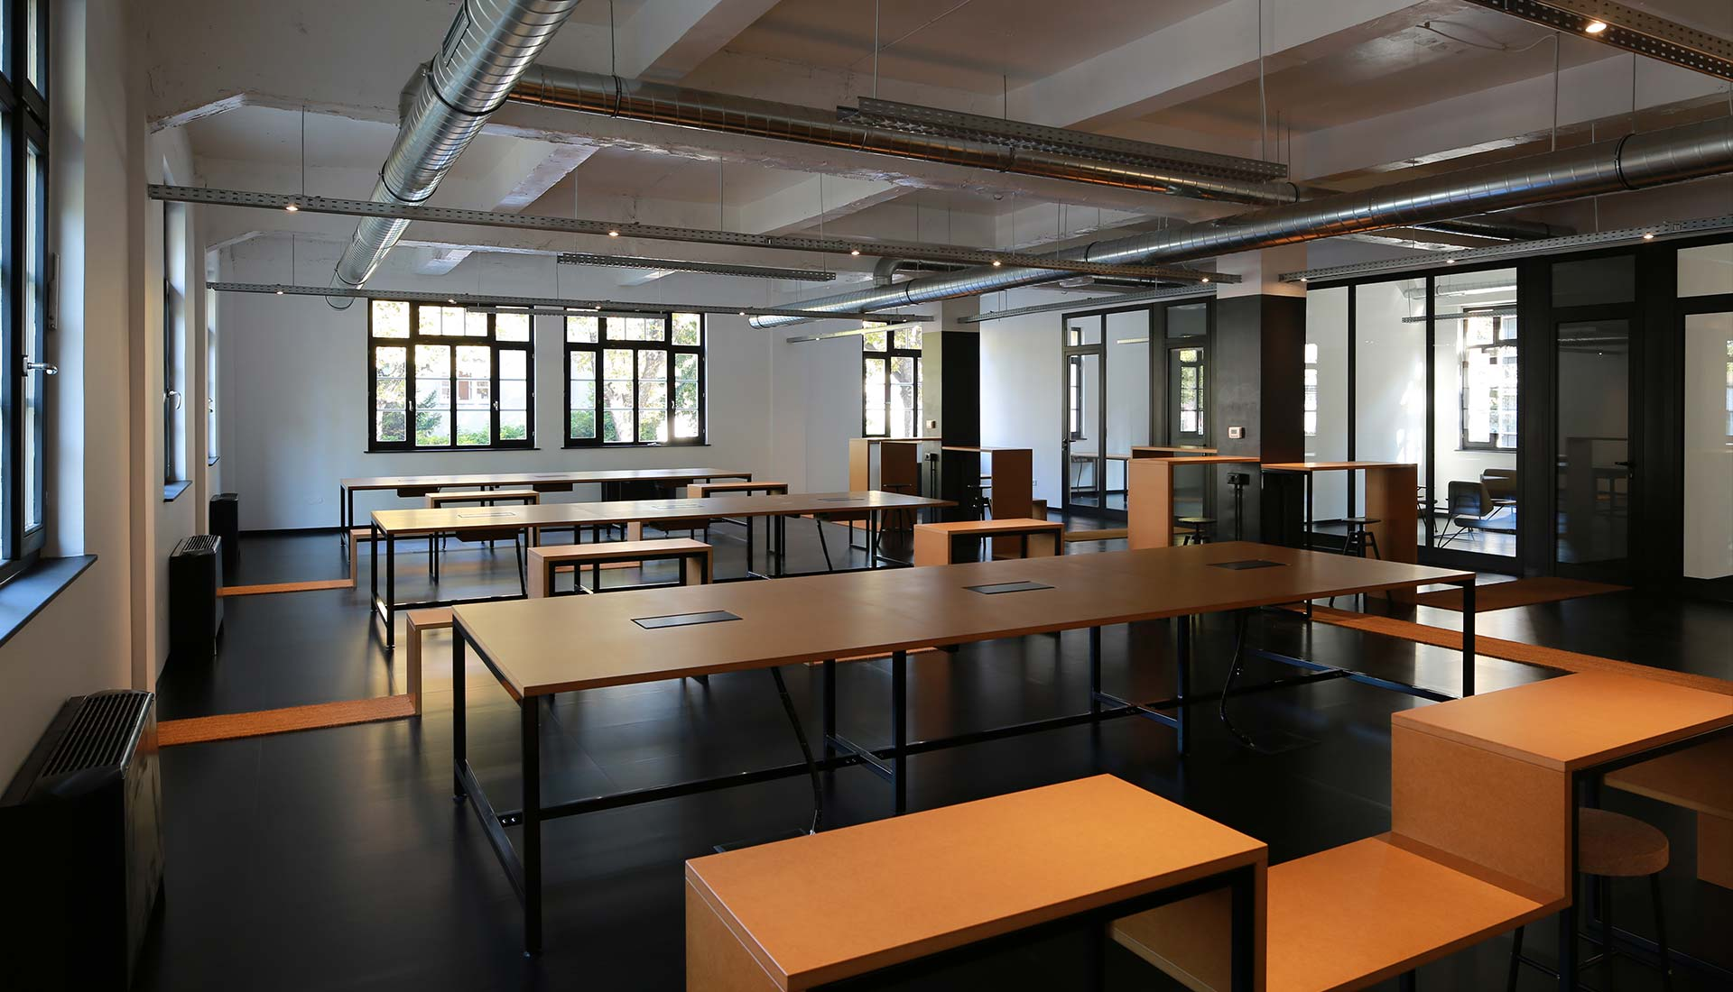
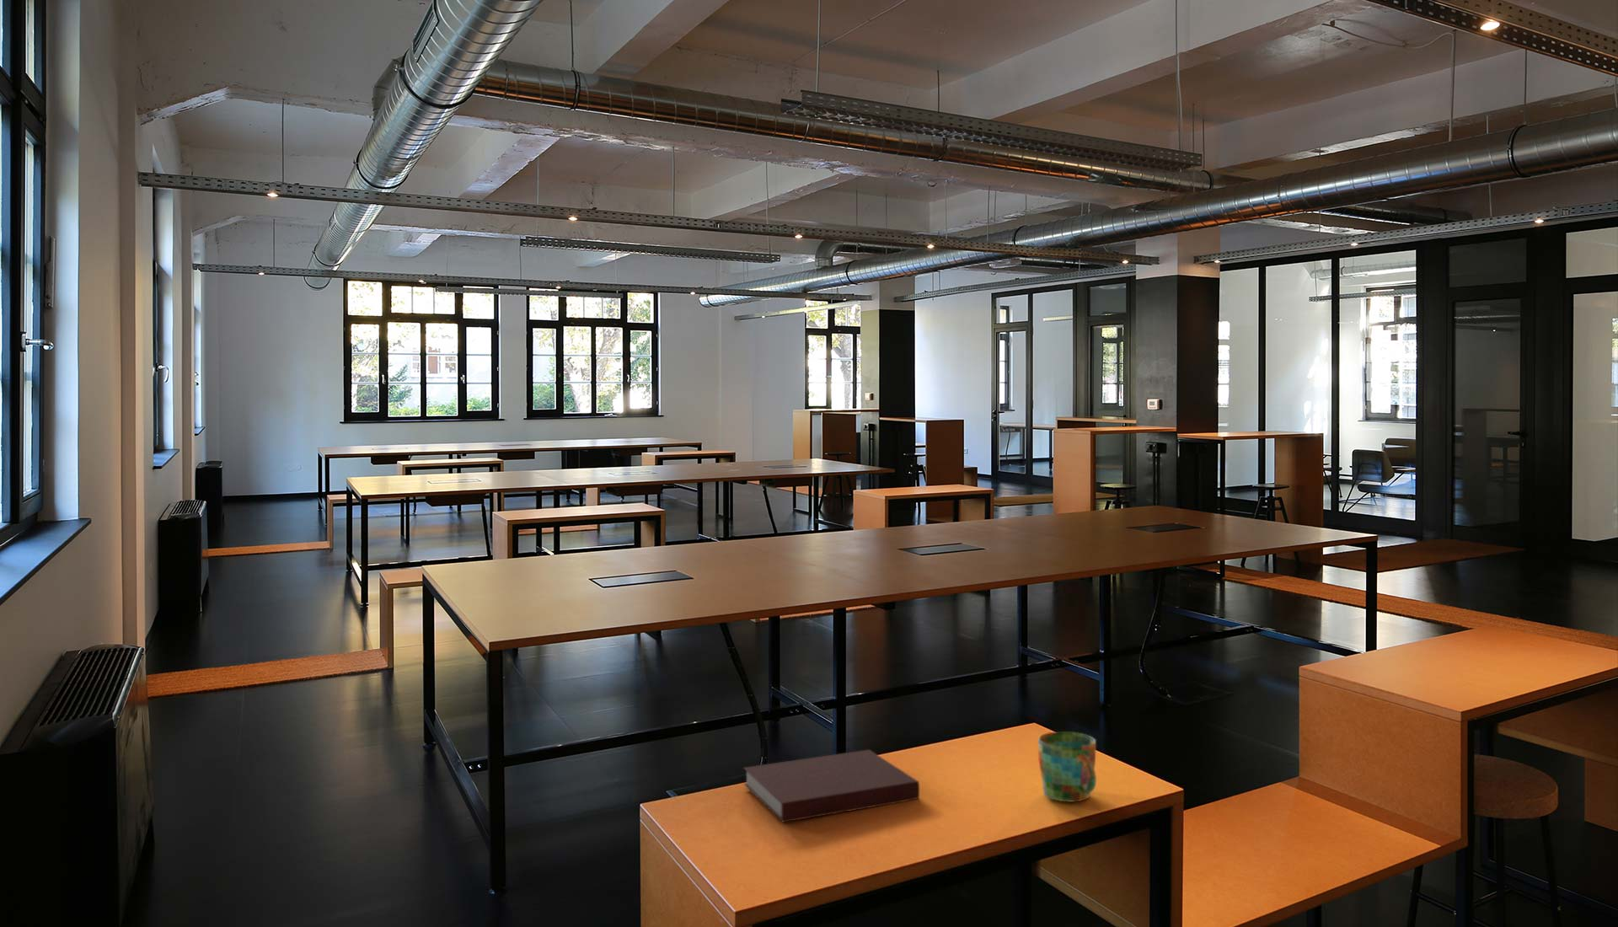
+ notebook (829, 783)
+ mug (1072, 770)
